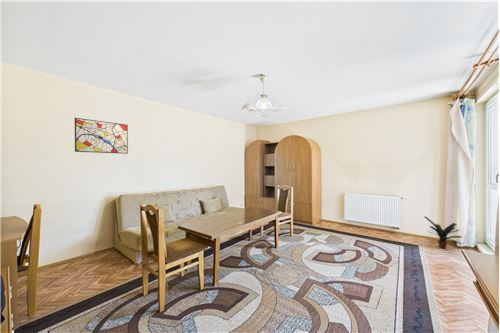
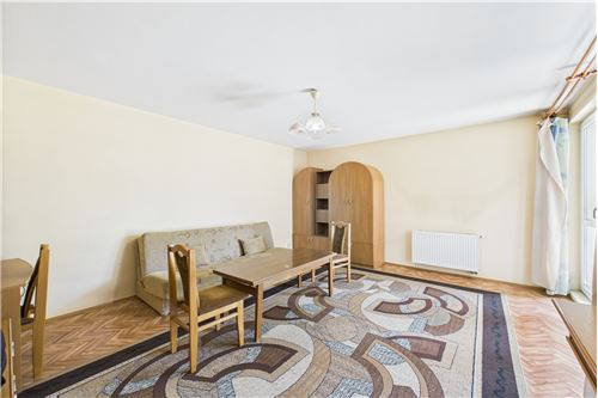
- potted plant (440, 233)
- wall art (103, 137)
